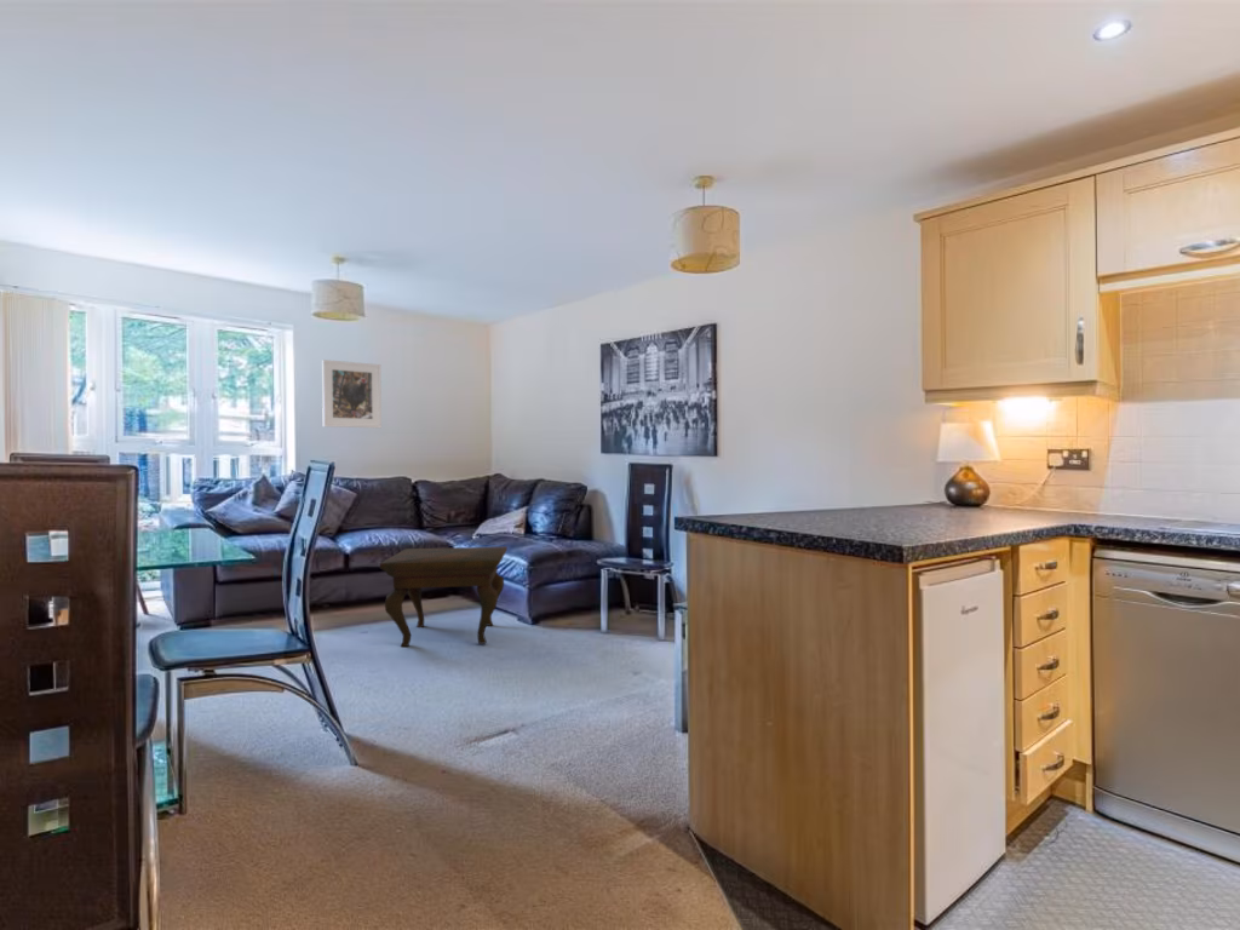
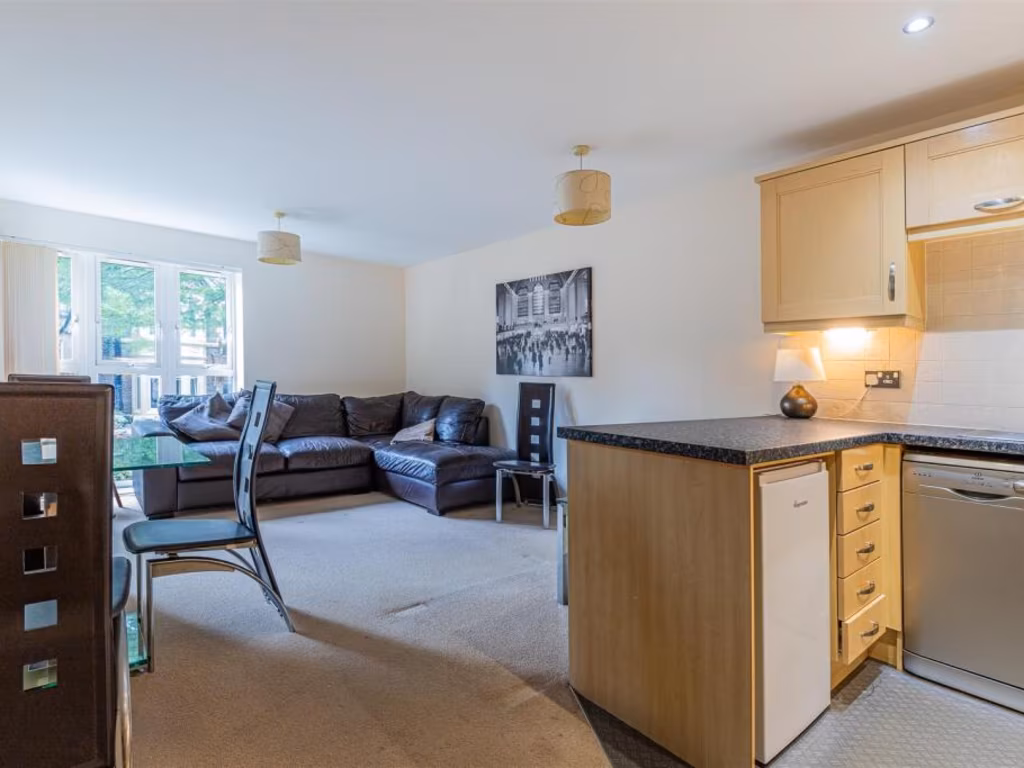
- side table (449, 586)
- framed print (352, 395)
